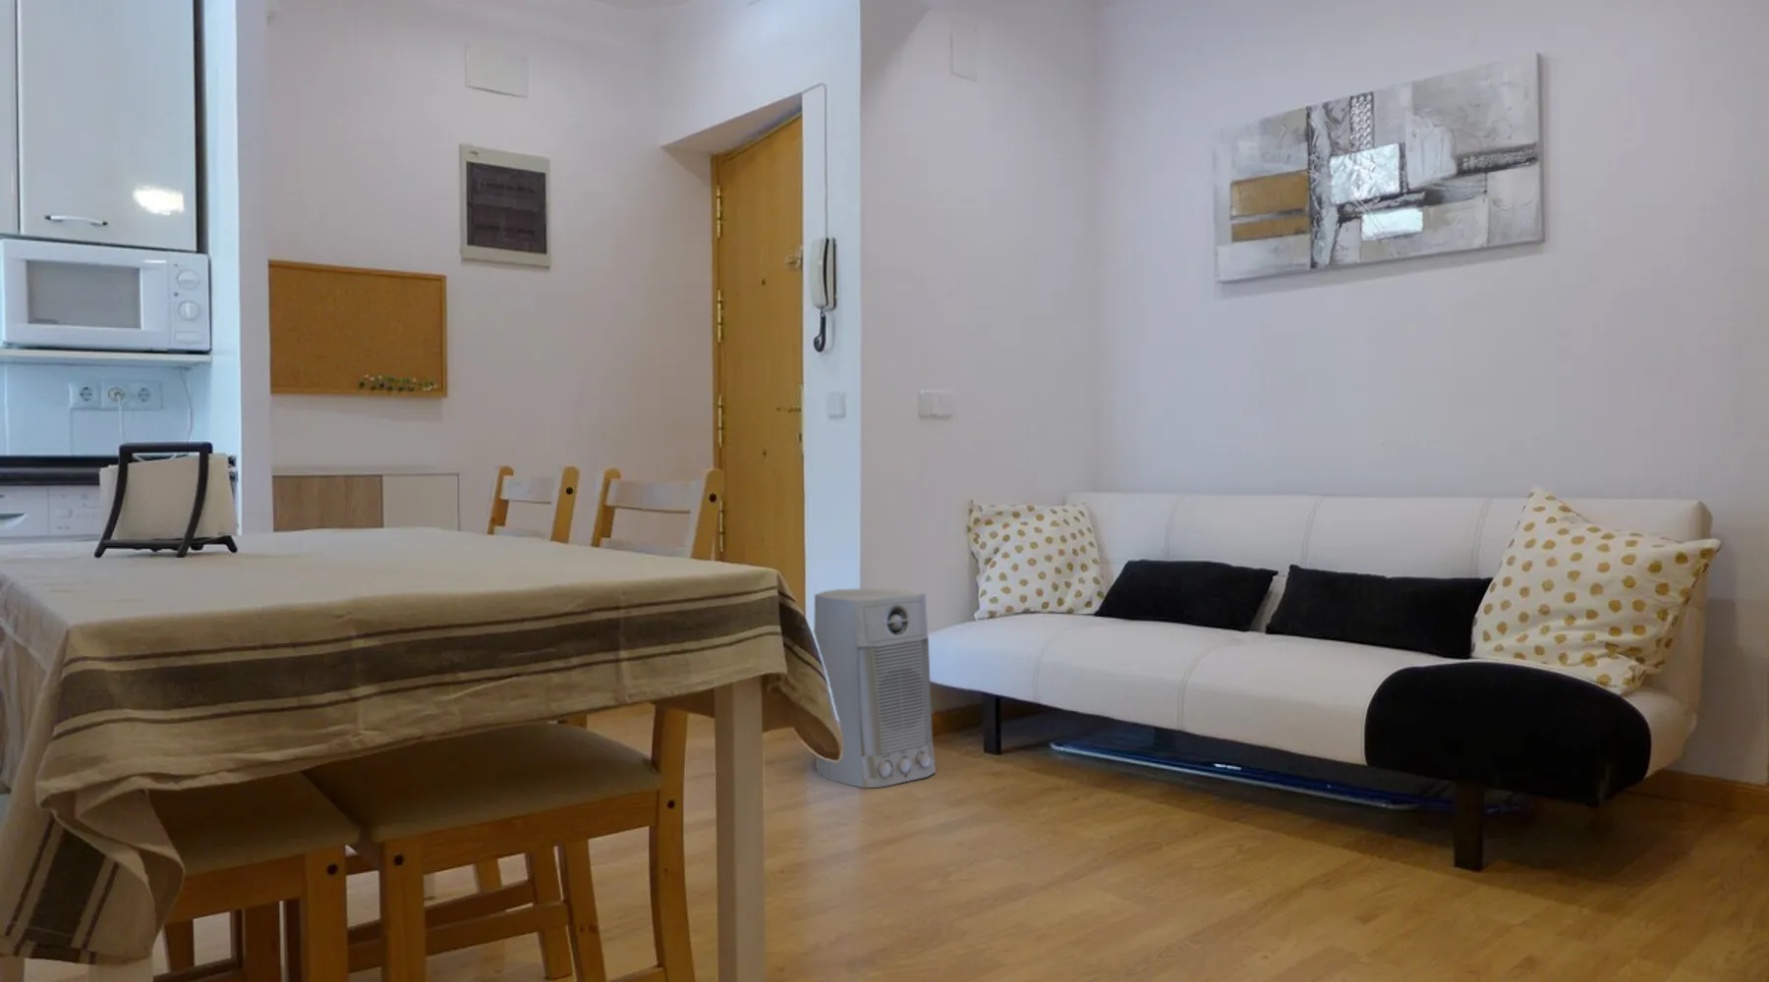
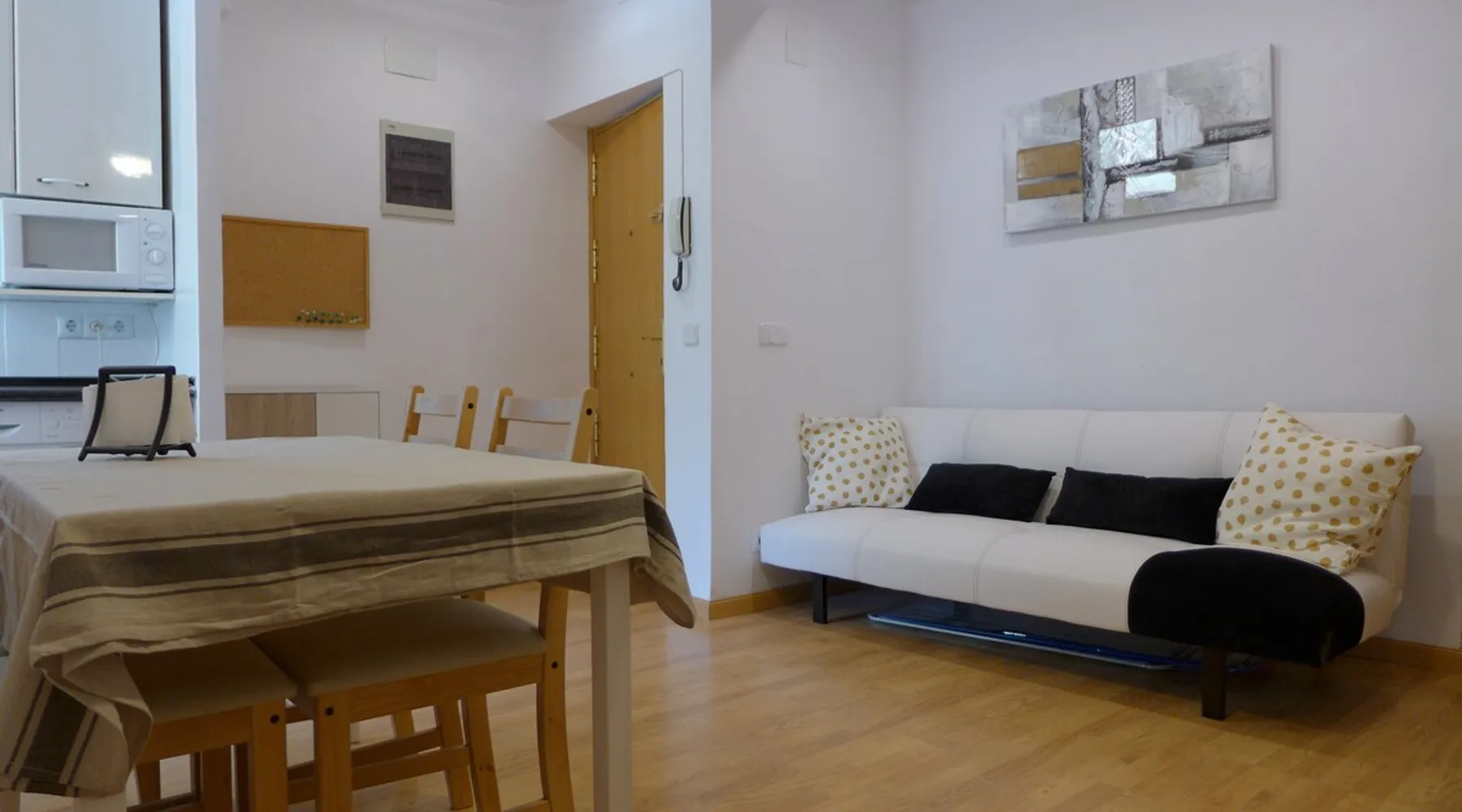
- air purifier (868, 682)
